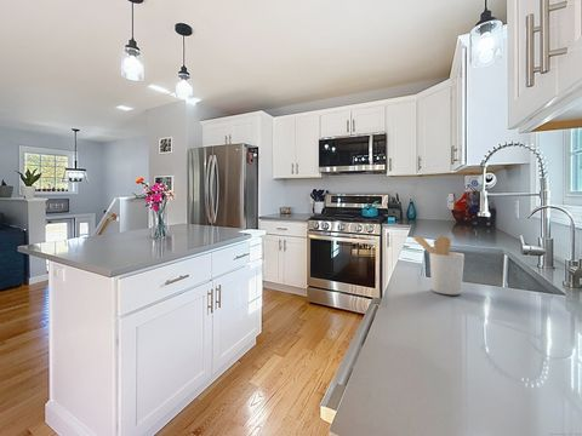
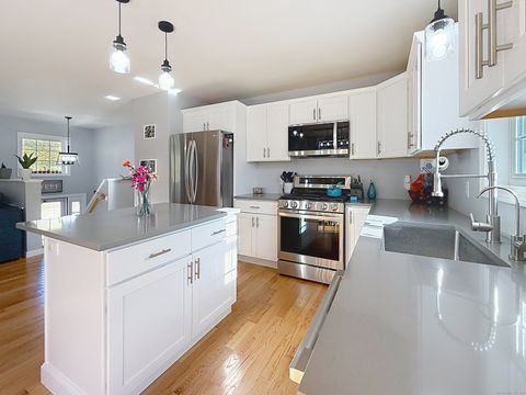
- utensil holder (436, 262)
